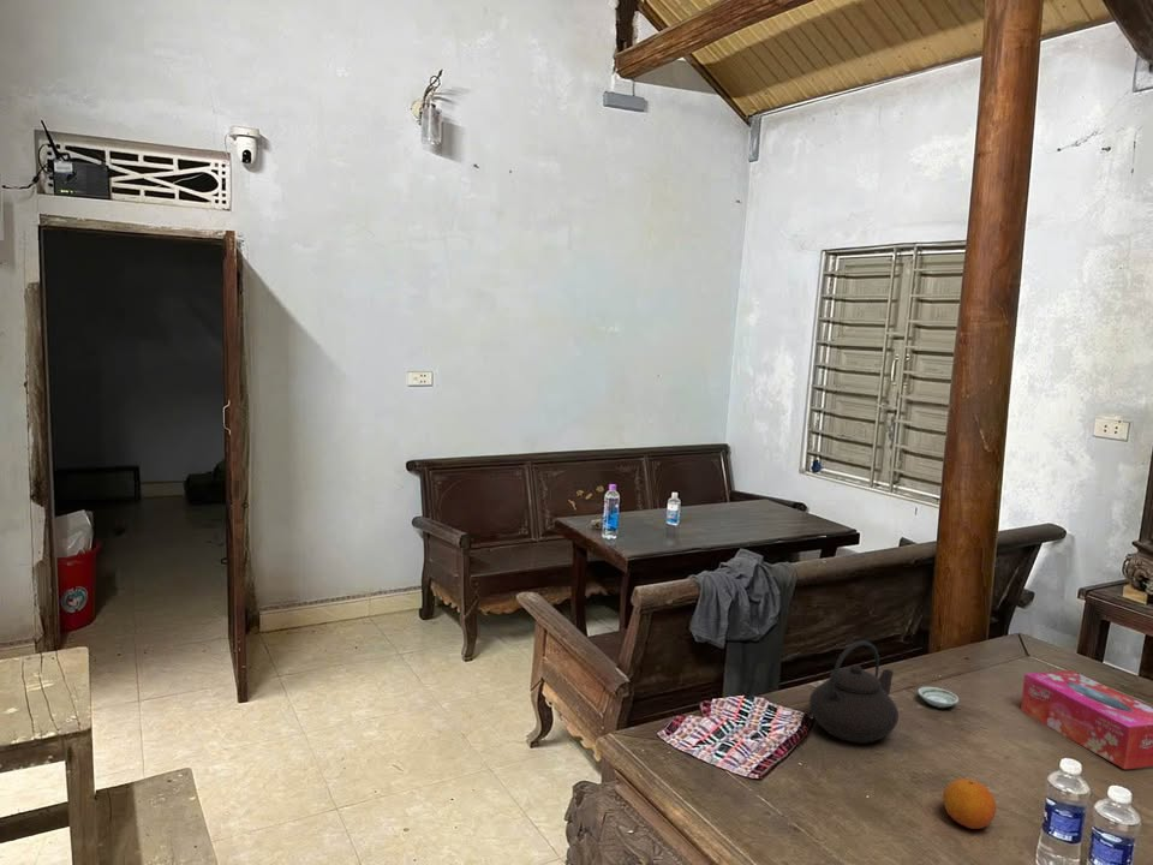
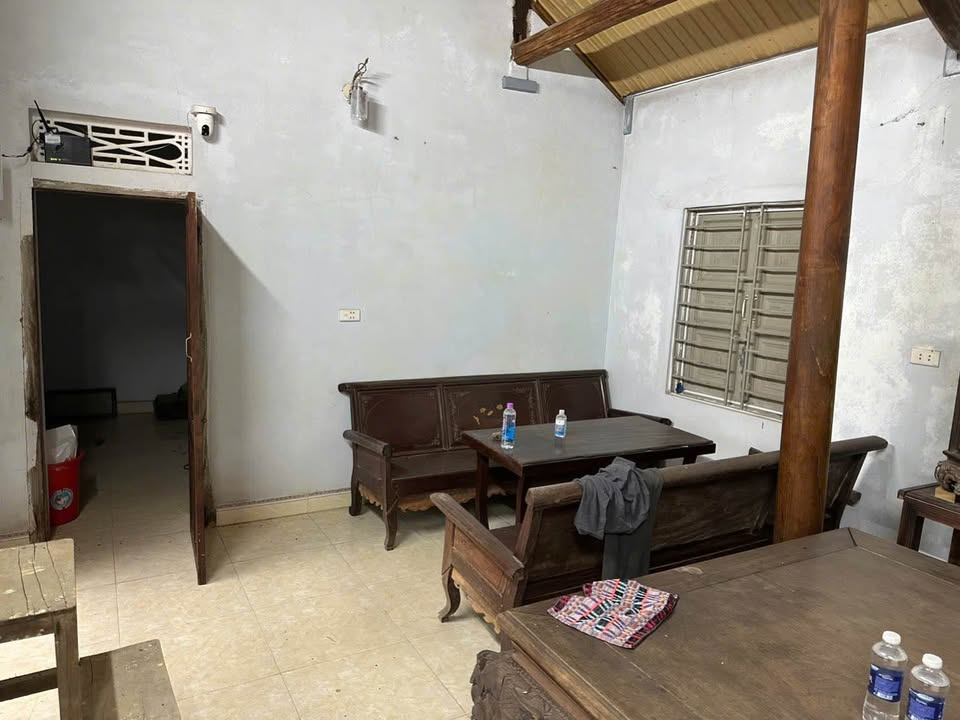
- saucer (937, 698)
- teapot (860, 684)
- tissue box (1095, 715)
- fruit (969, 801)
